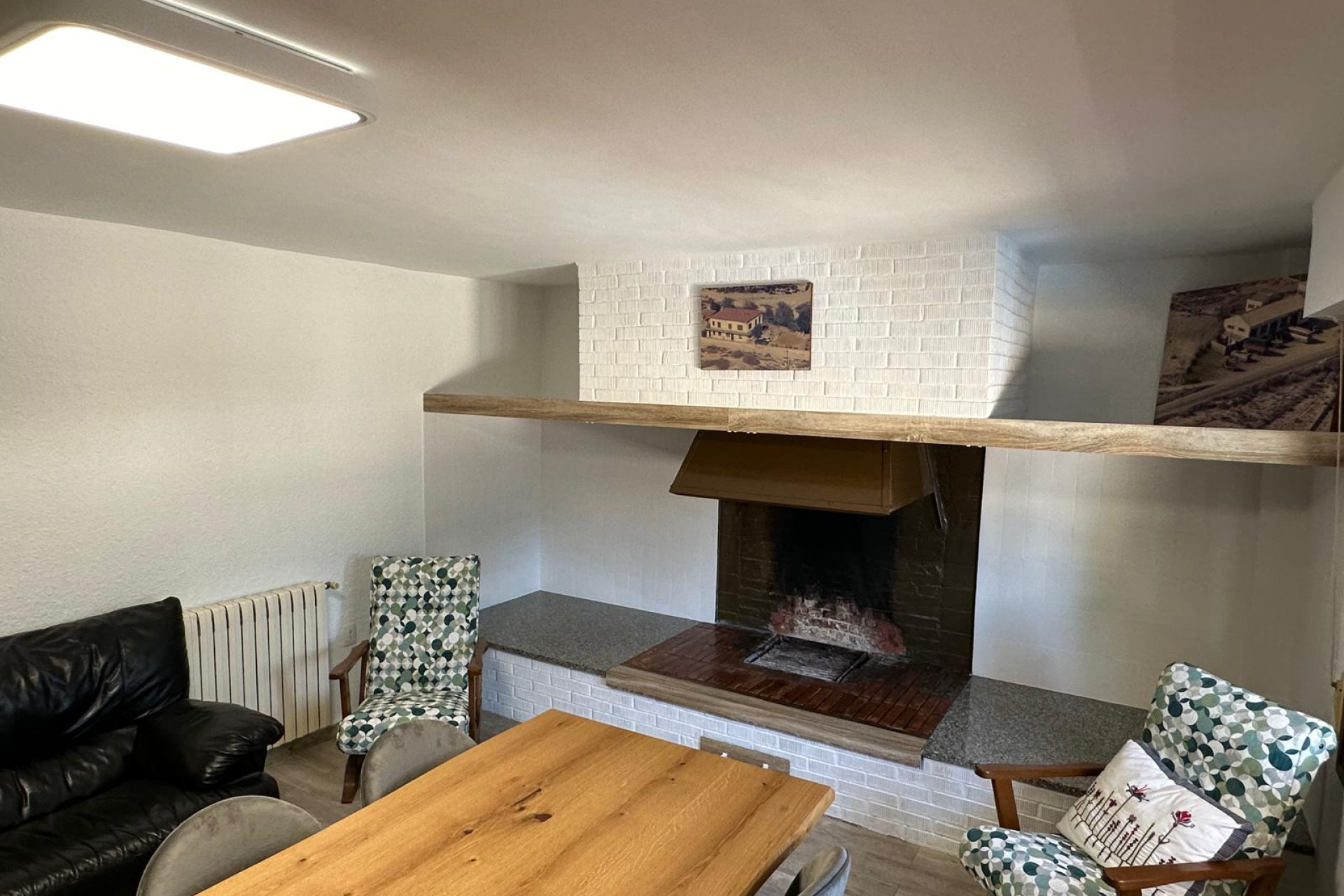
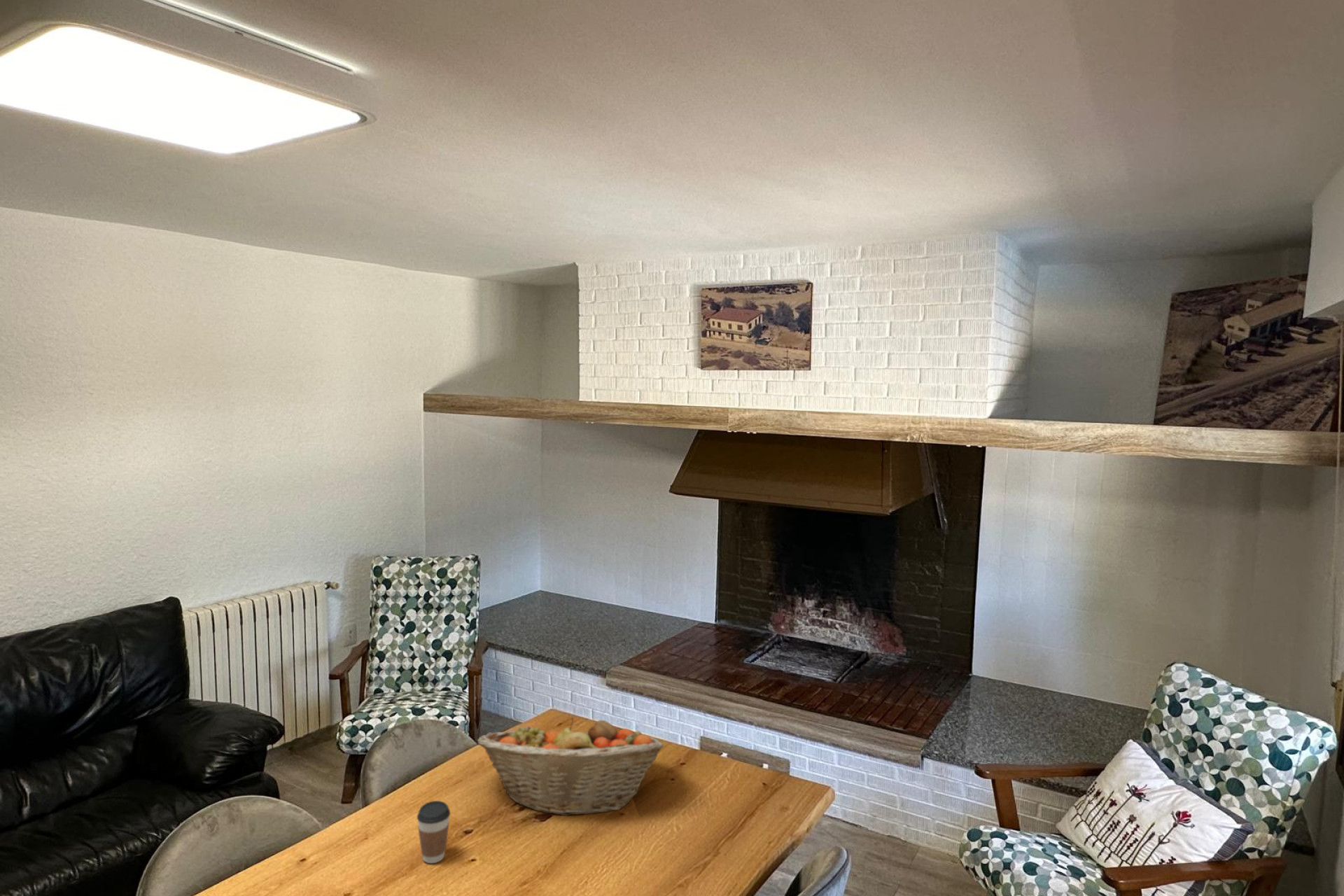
+ fruit basket (570, 755)
+ coffee cup (433, 832)
